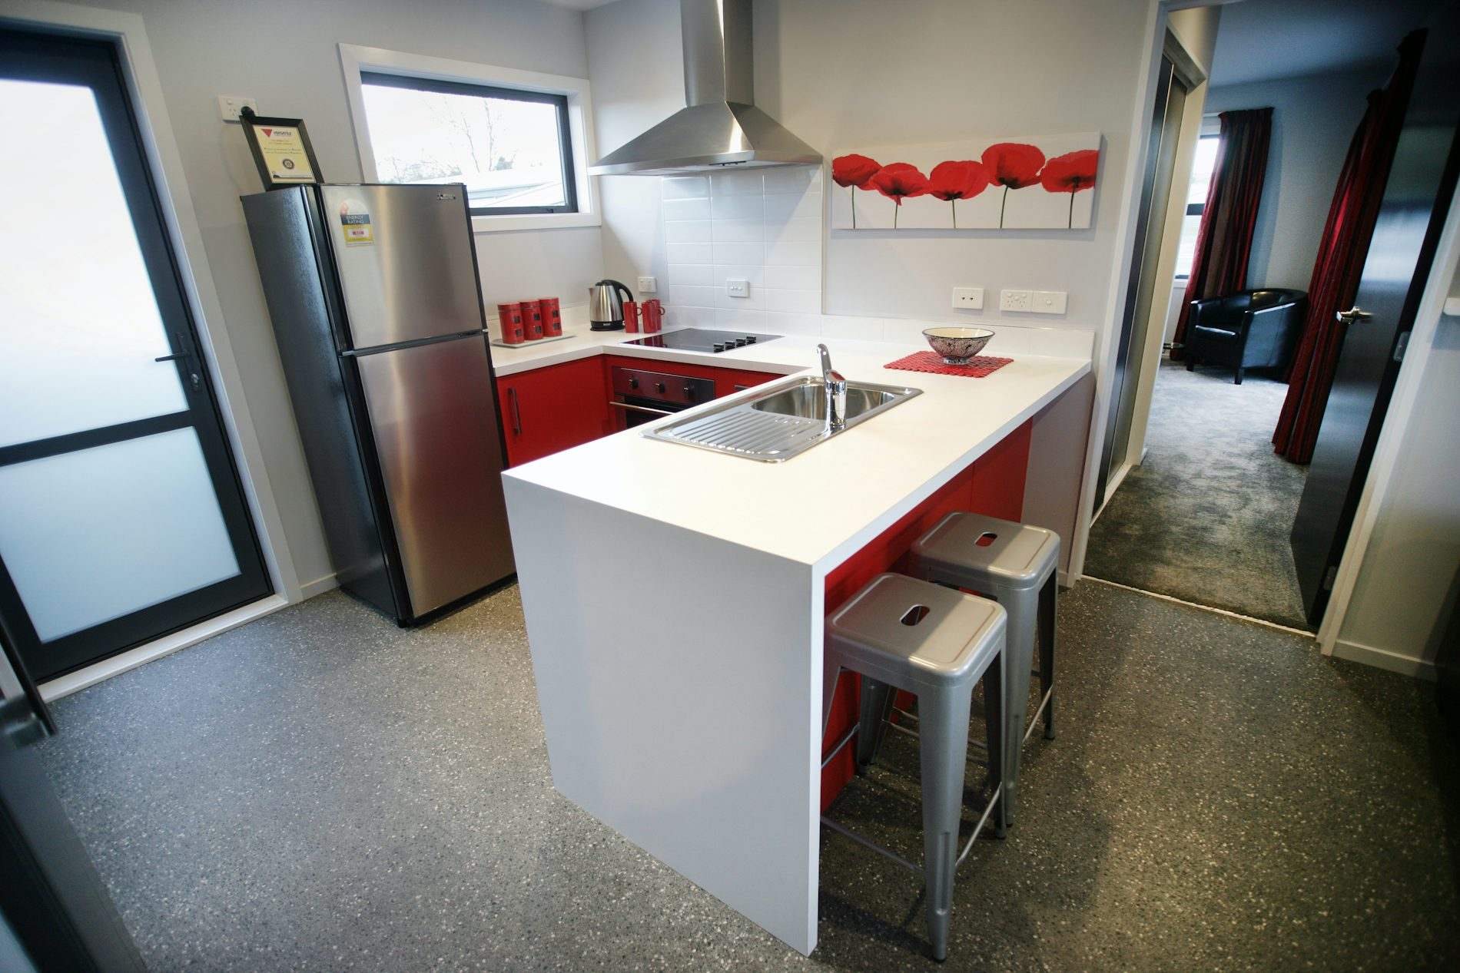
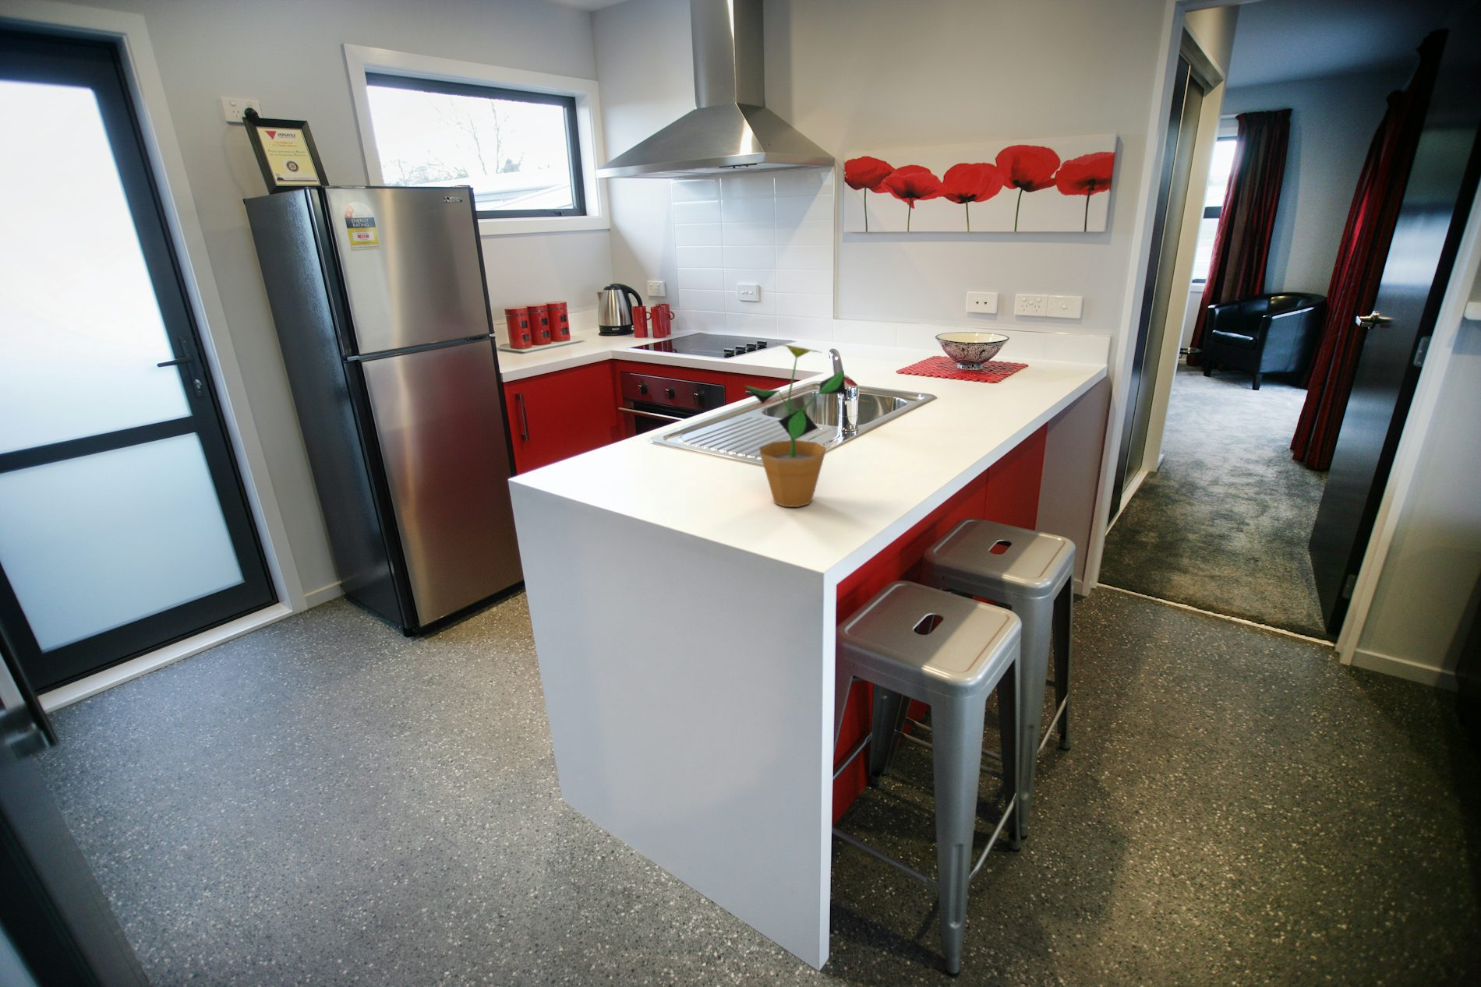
+ potted plant (792, 422)
